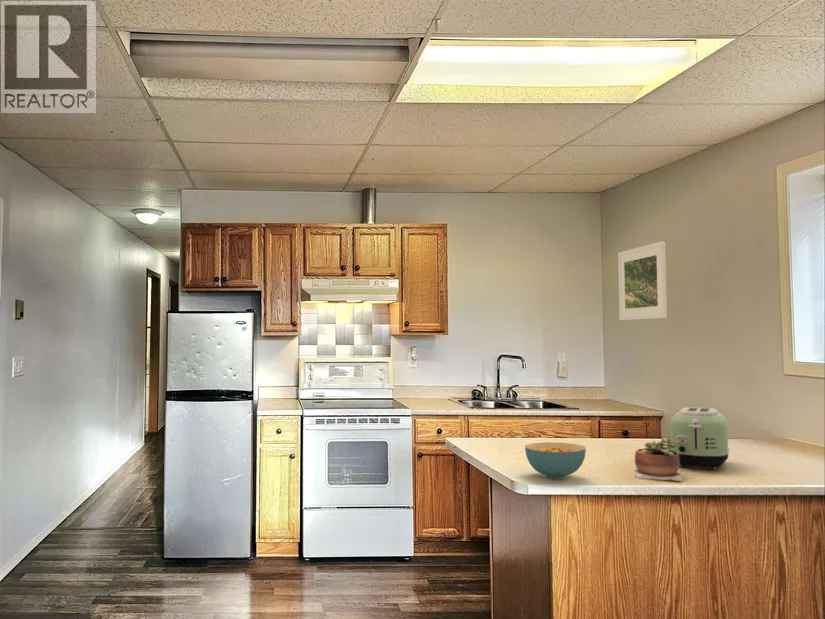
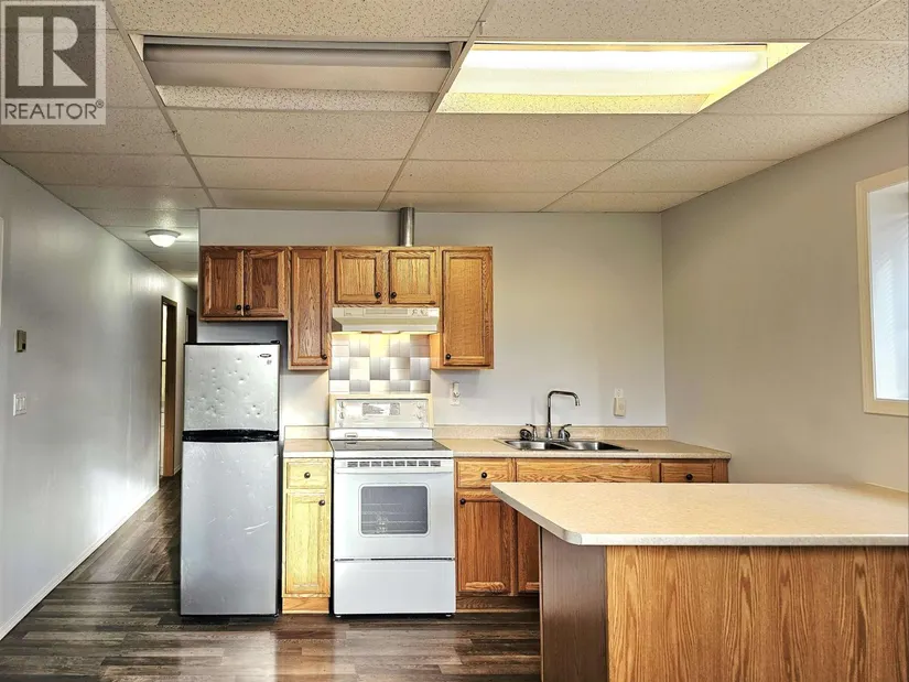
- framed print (640, 283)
- toaster (698, 437)
- succulent plant (657, 455)
- cereal bowl (555, 461)
